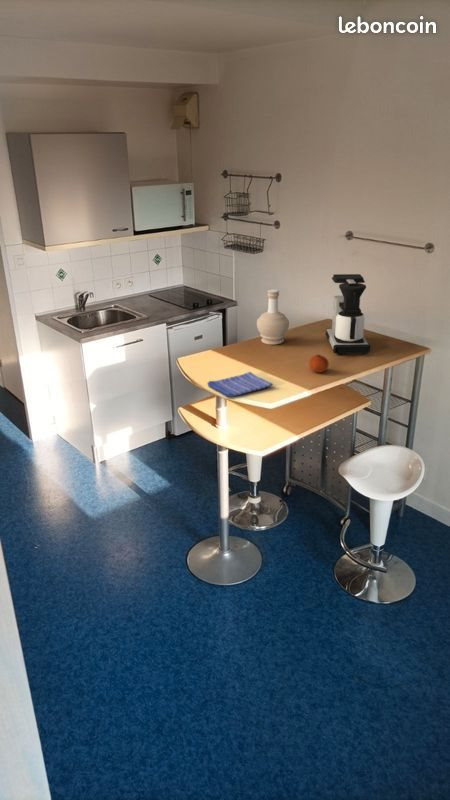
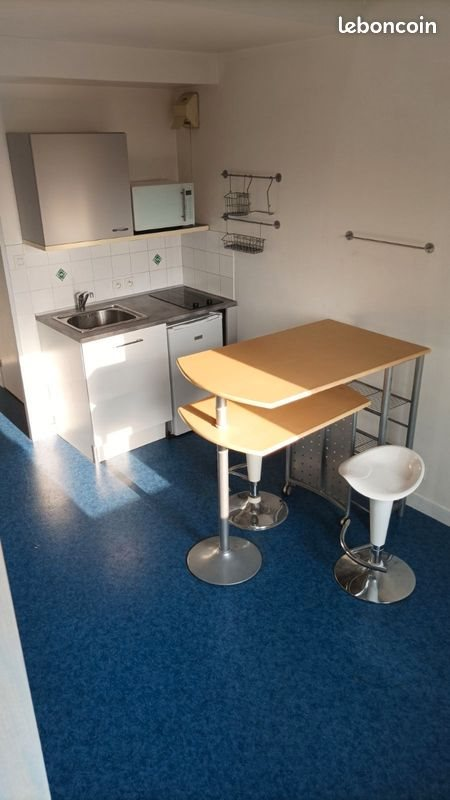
- coffee maker (348, 313)
- bottle (272, 316)
- dish towel (239, 383)
- fruit (318, 363)
